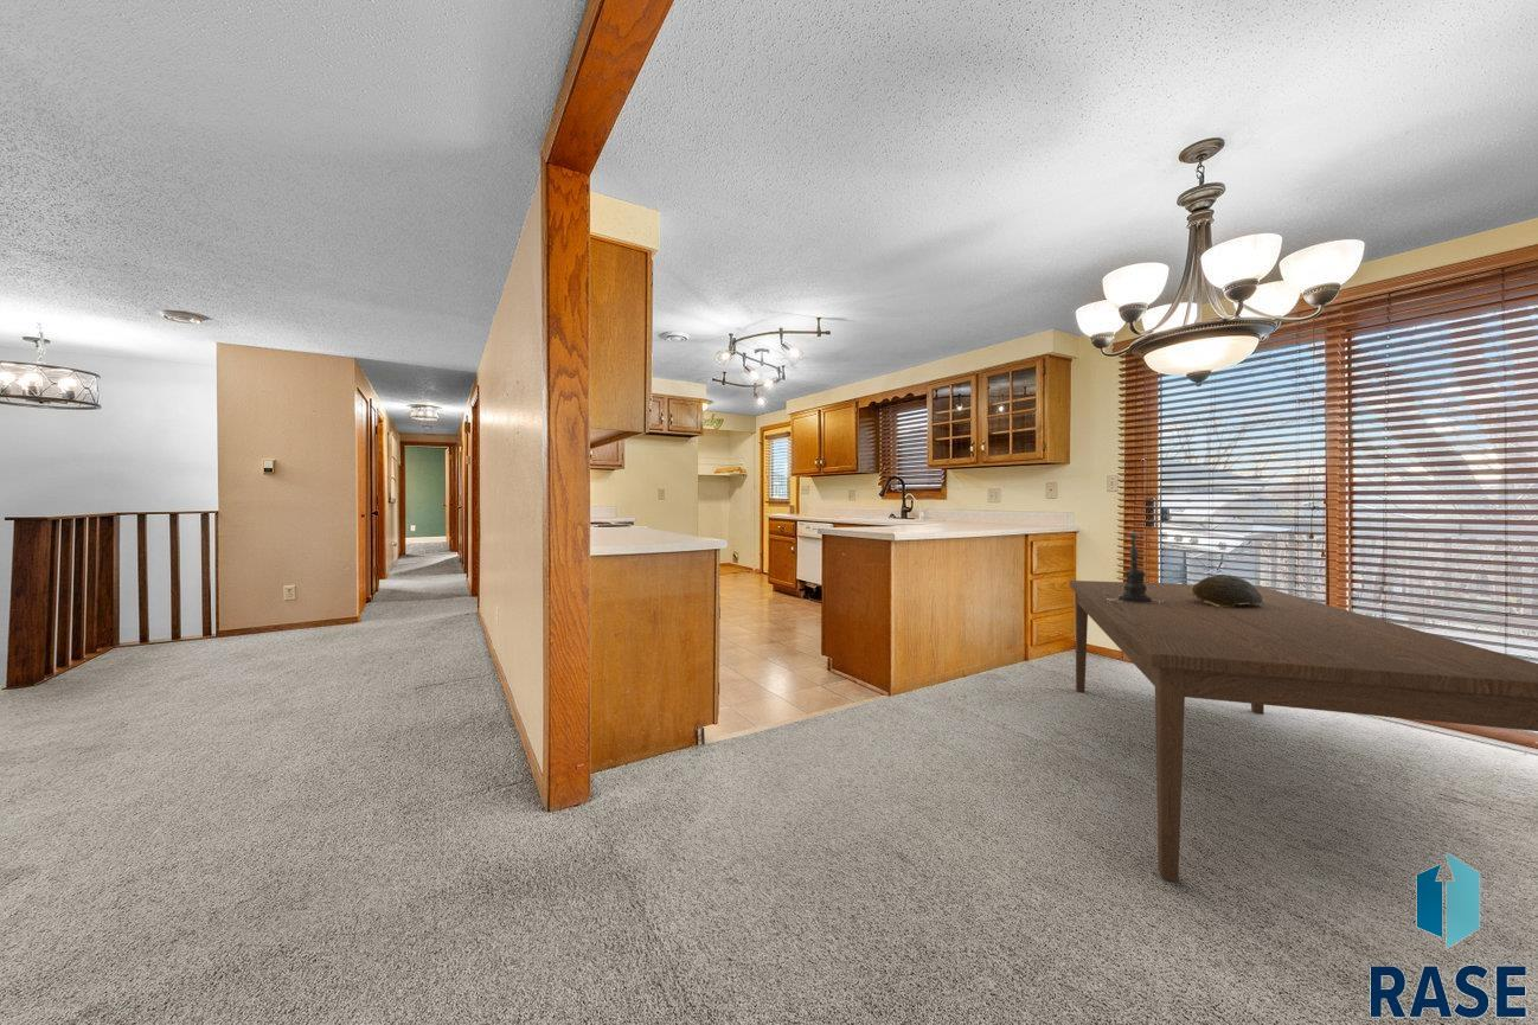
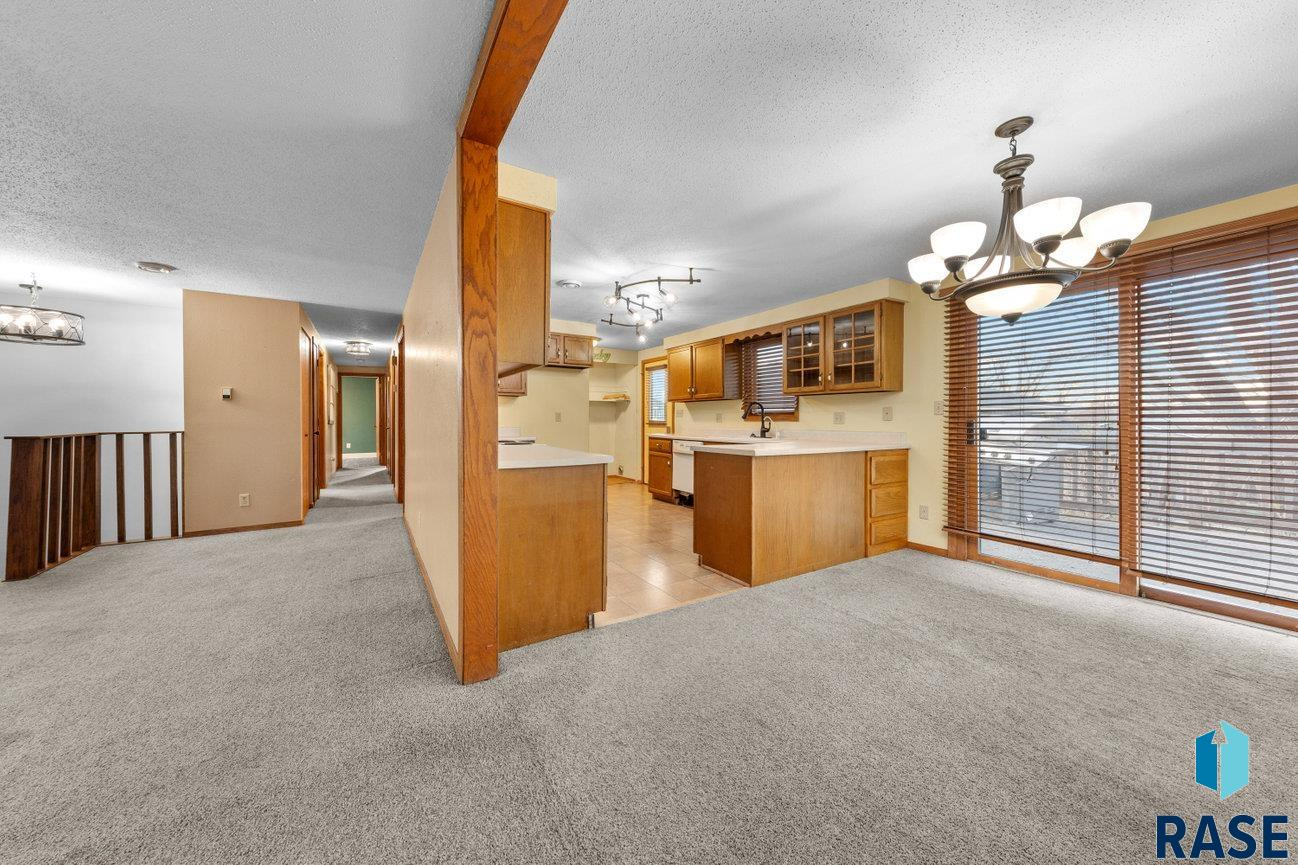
- candle holder (1134, 560)
- dining table (1224, 690)
- decorative bowl (1224, 589)
